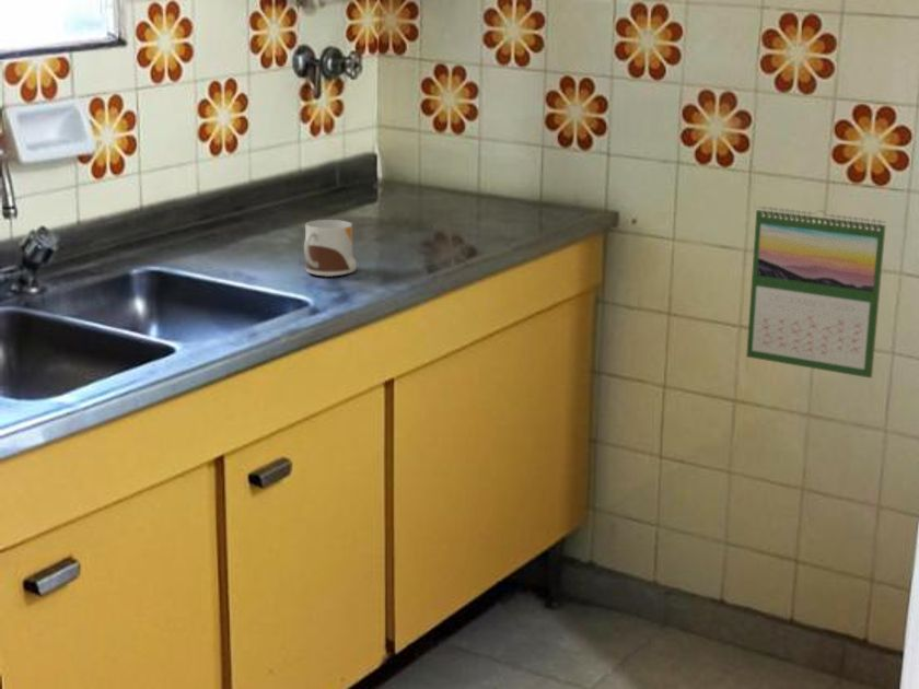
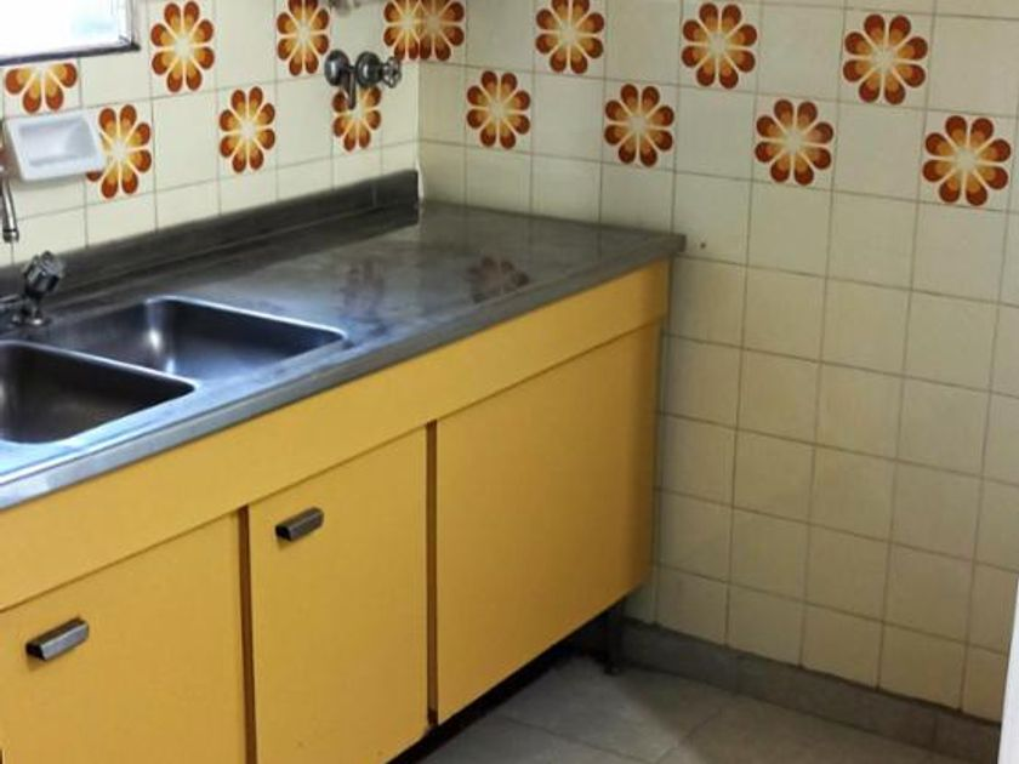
- calendar (814, 289)
- mug (324, 249)
